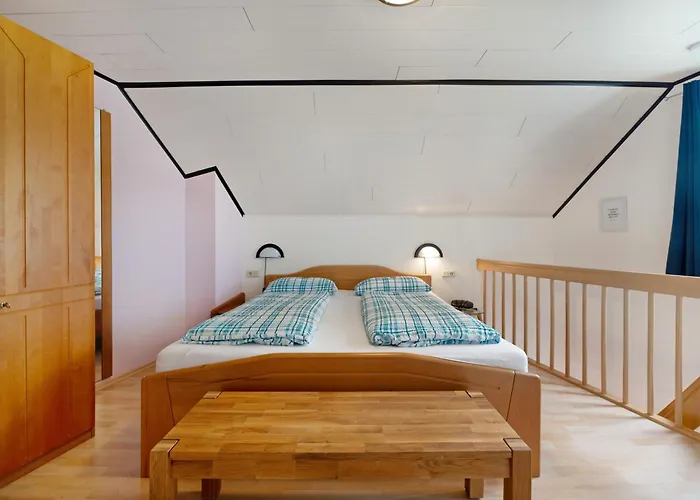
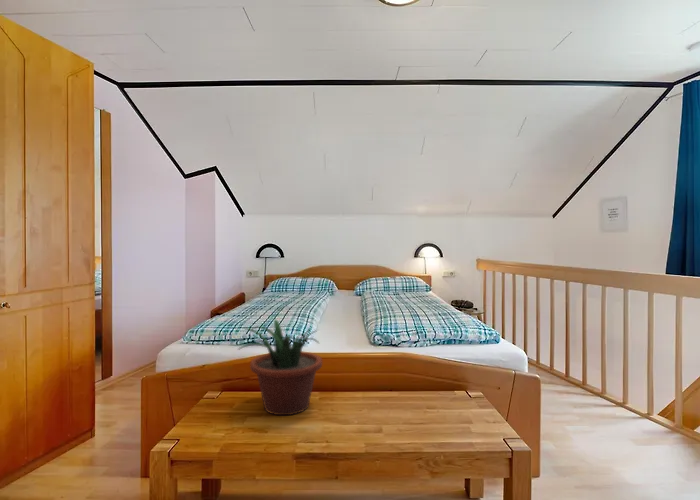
+ potted plant (280, 368)
